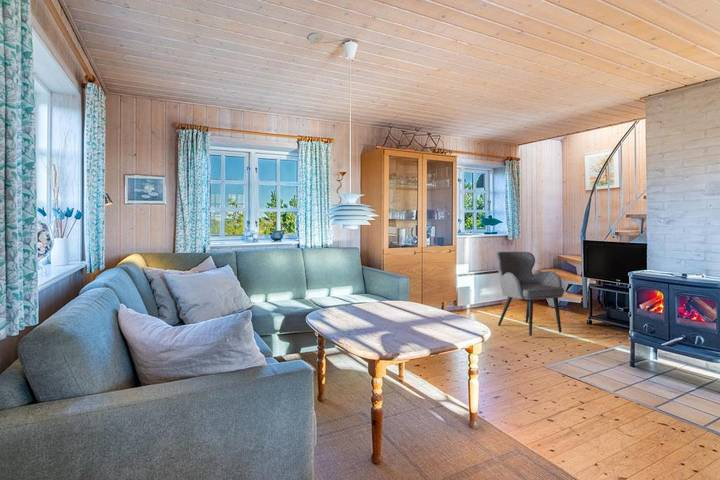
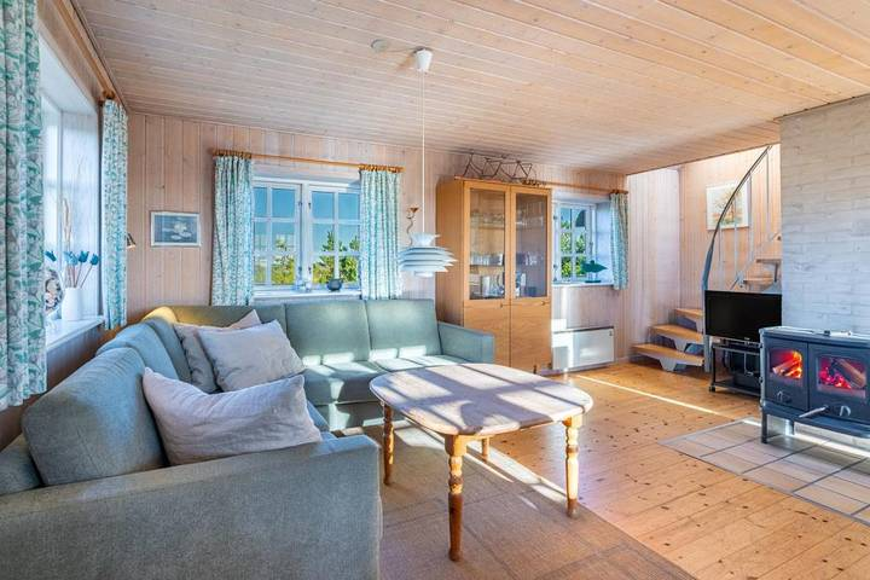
- armchair (528, 290)
